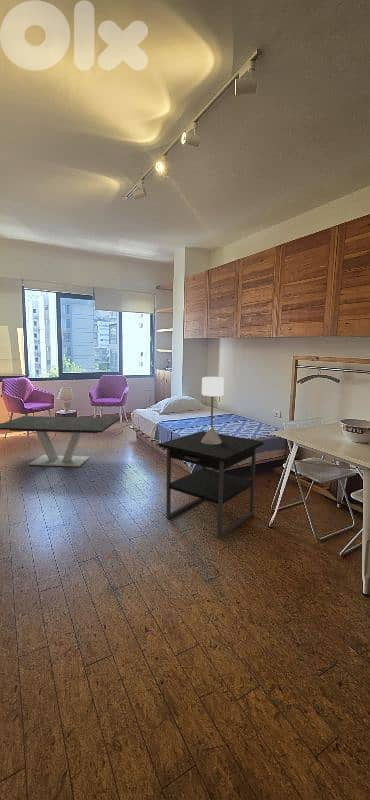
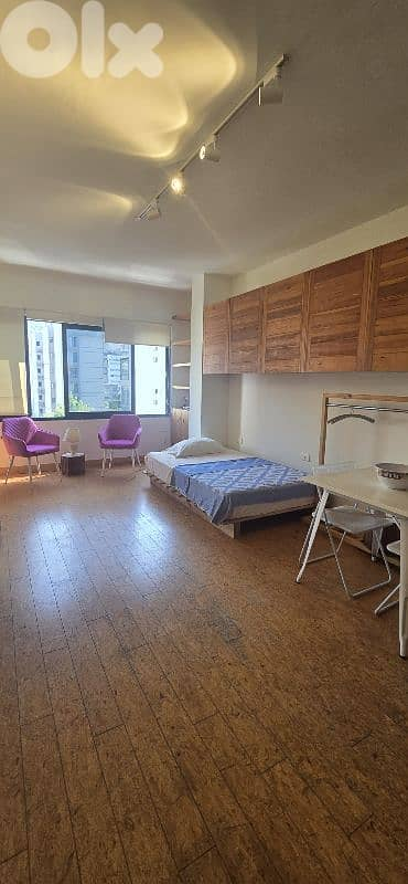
- nightstand (211, 479)
- coffee table (52, 445)
- table lamp (212, 409)
